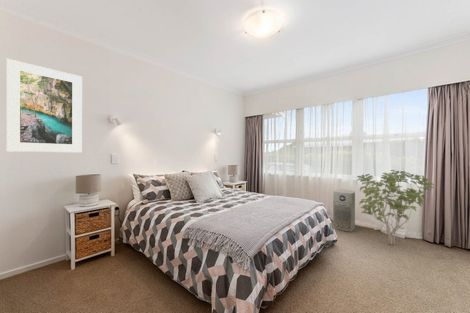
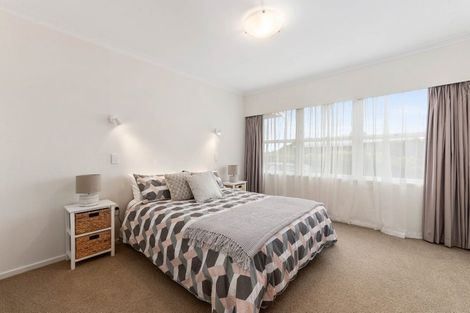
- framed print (47, 110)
- shrub (392, 206)
- air purifier (344, 209)
